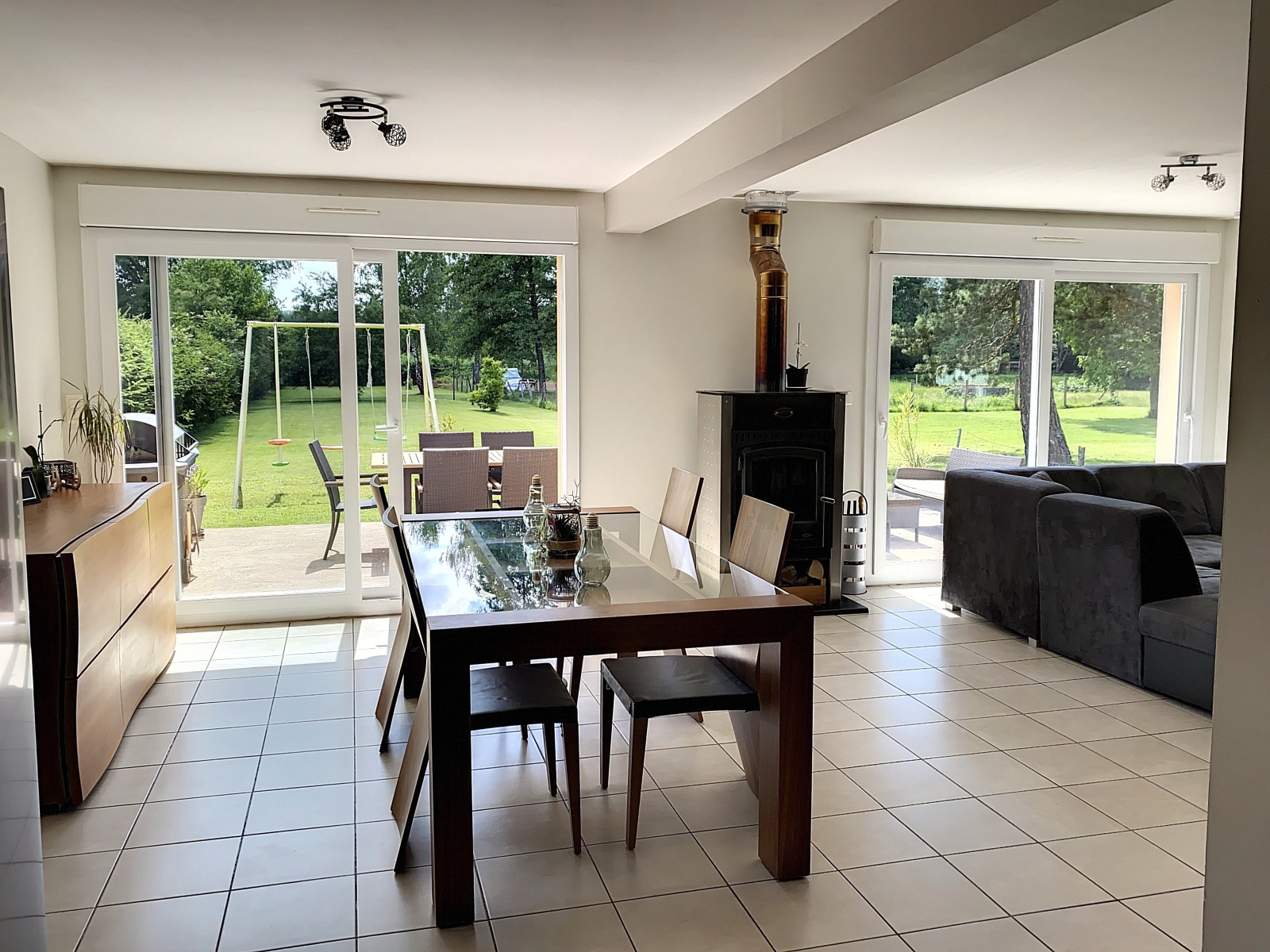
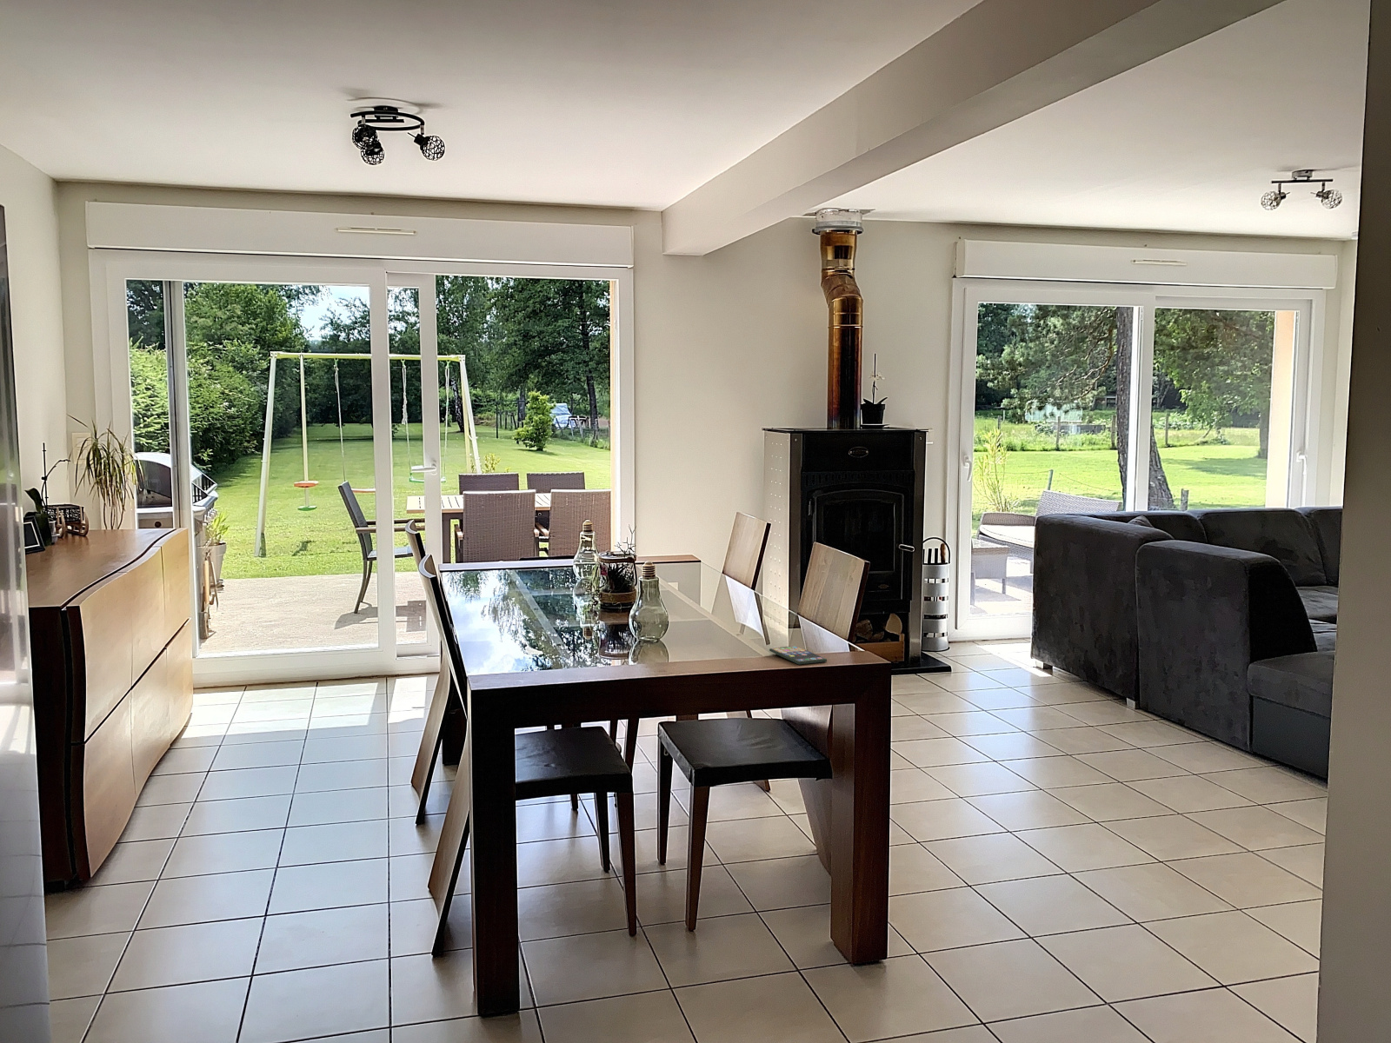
+ smartphone (797, 654)
